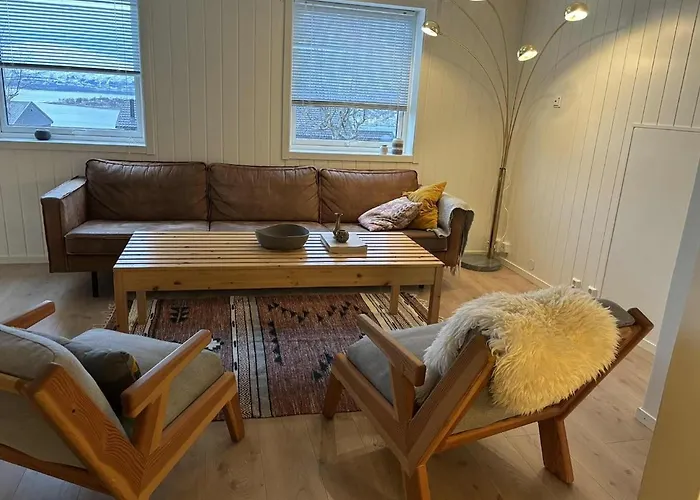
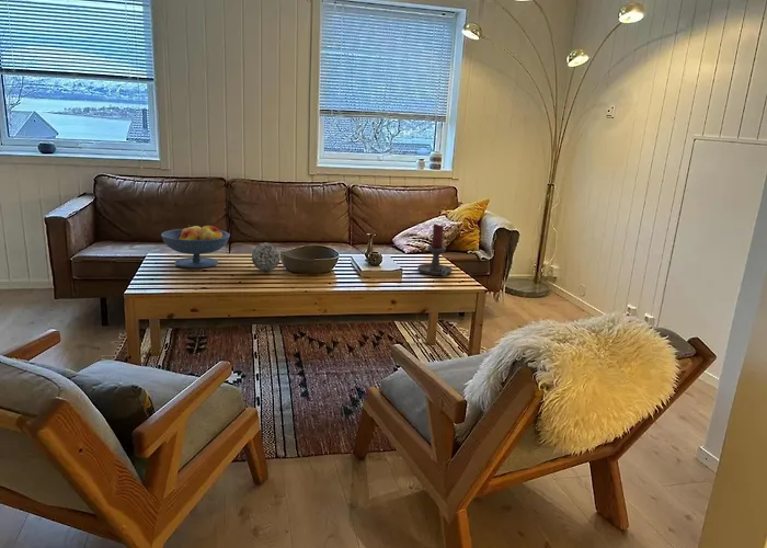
+ fruit bowl (196, 243)
+ decorative ball (265, 255)
+ candle holder (438, 249)
